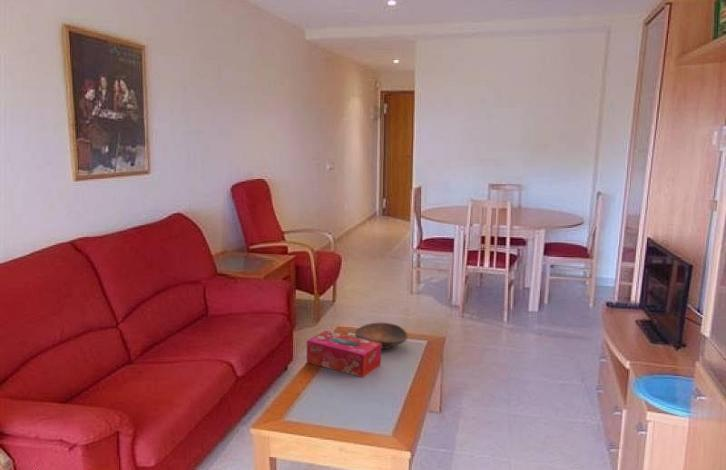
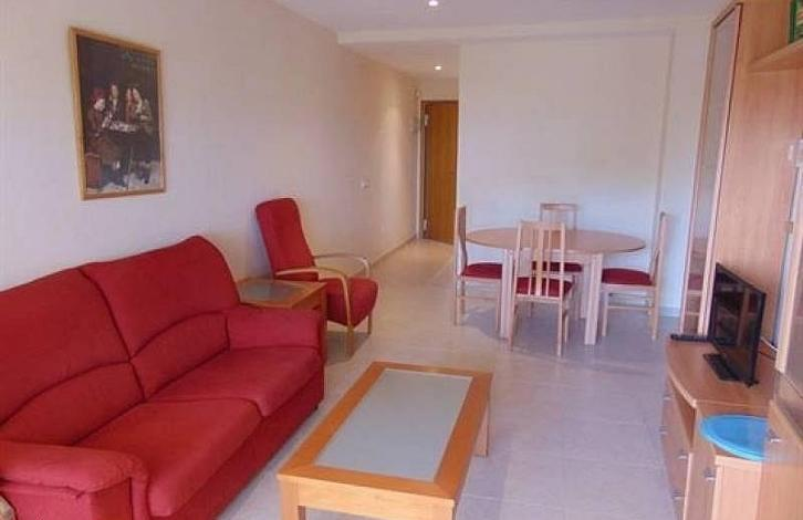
- decorative bowl (380, 337)
- tissue box (343, 352)
